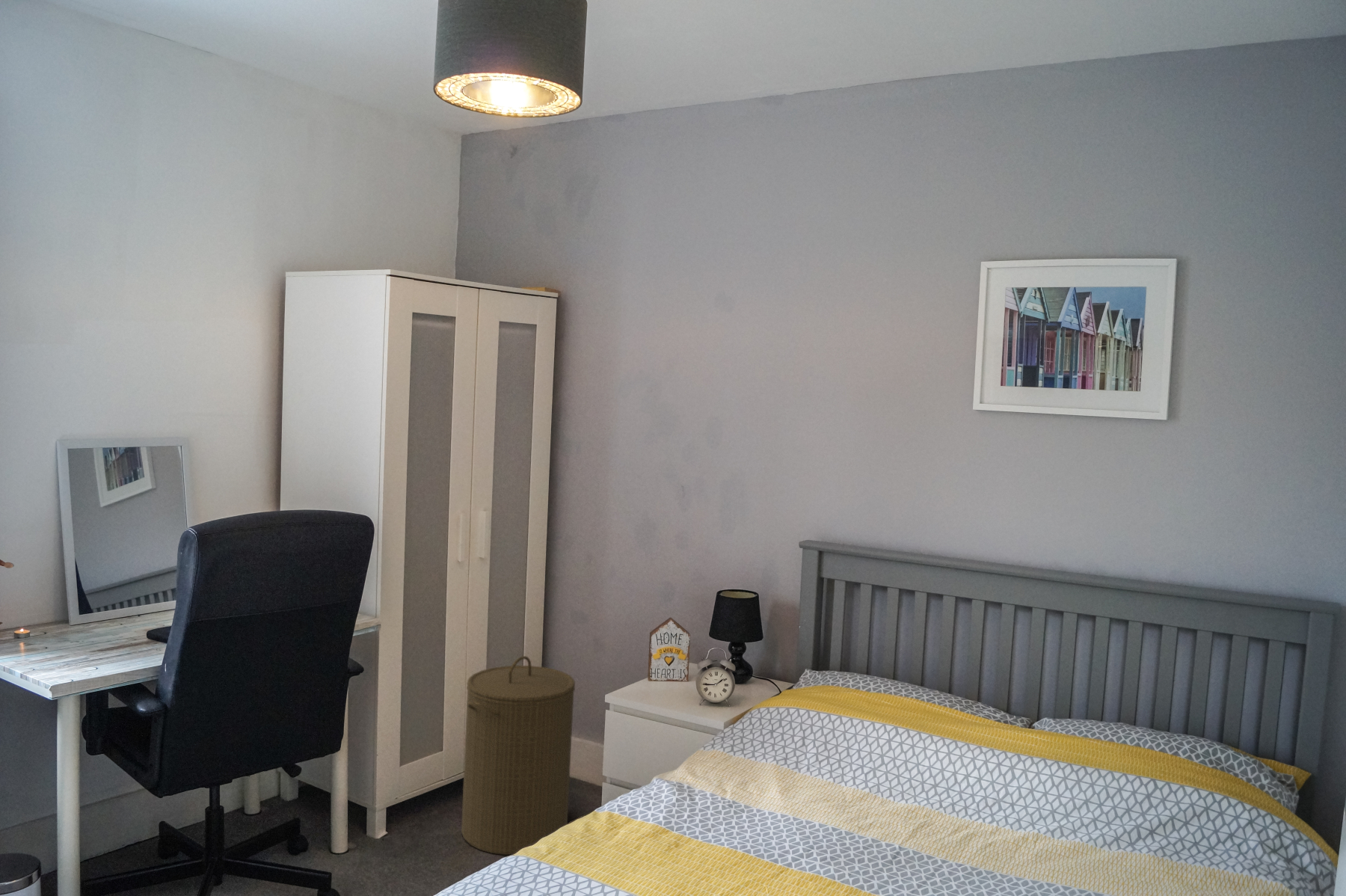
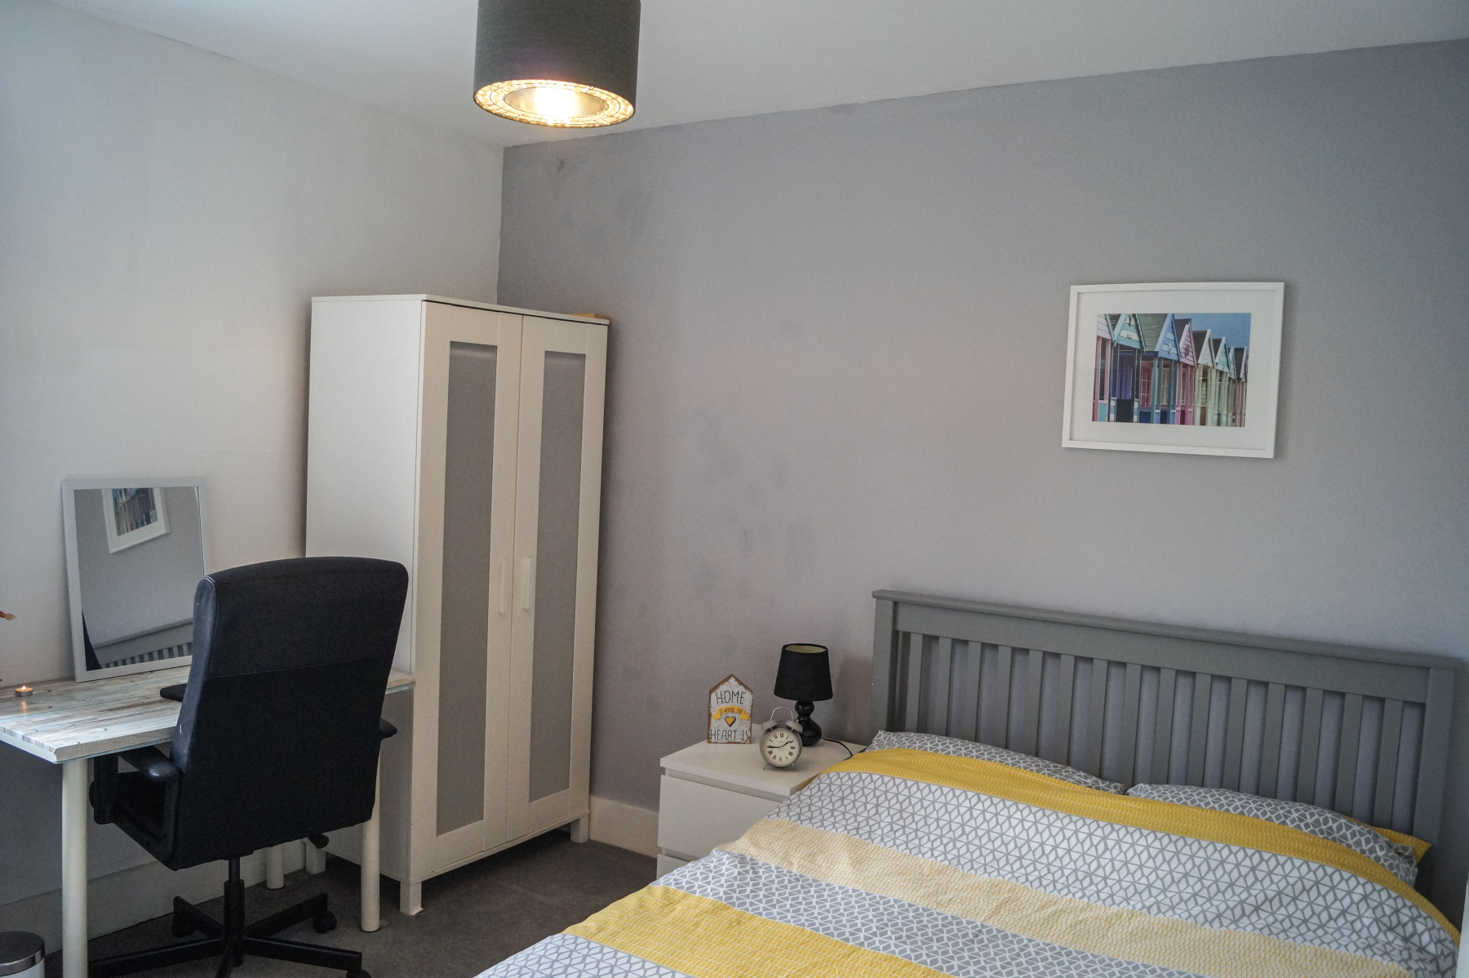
- laundry hamper (518, 743)
